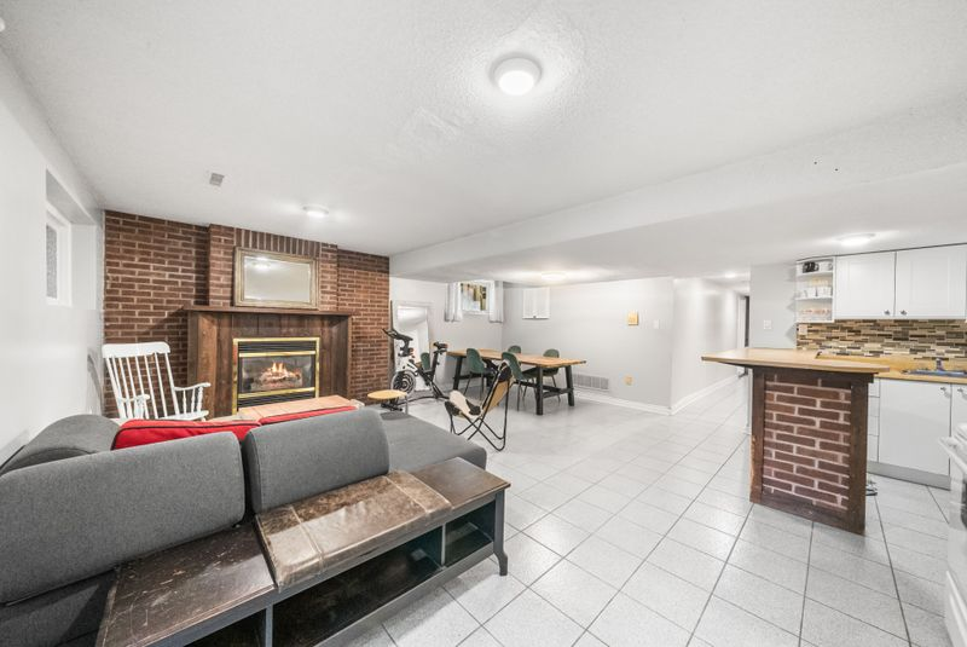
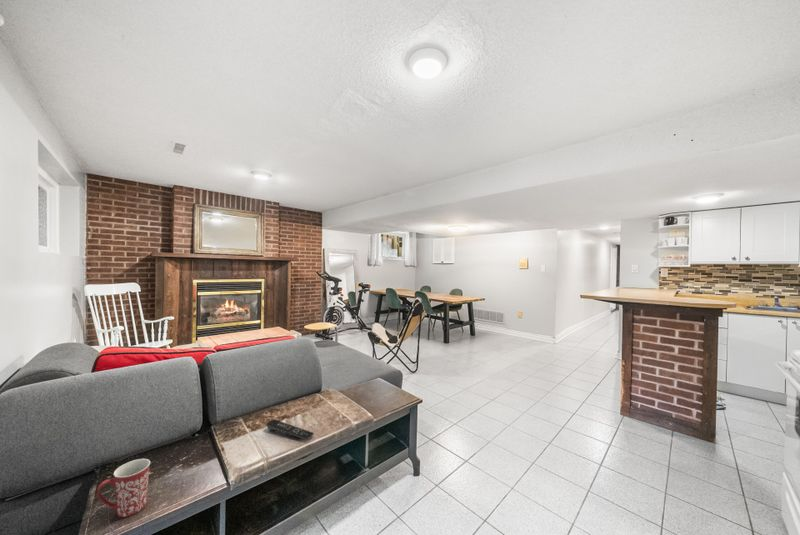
+ mug (124, 490)
+ remote control (289, 430)
